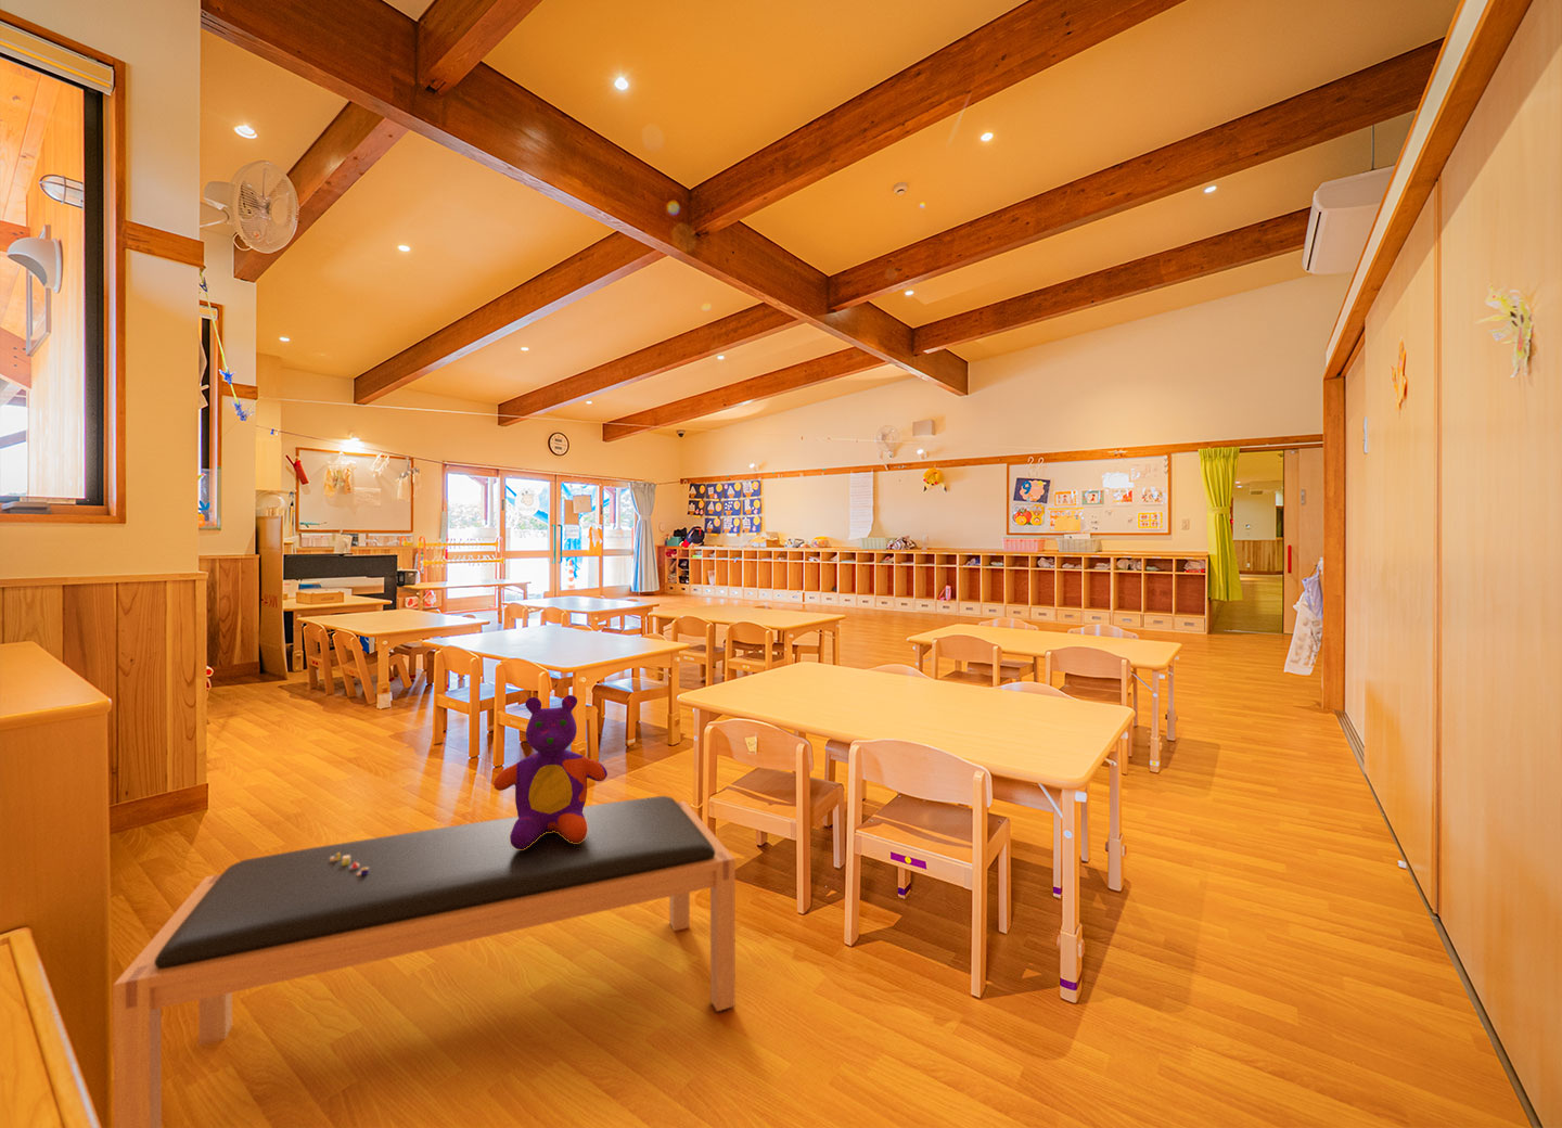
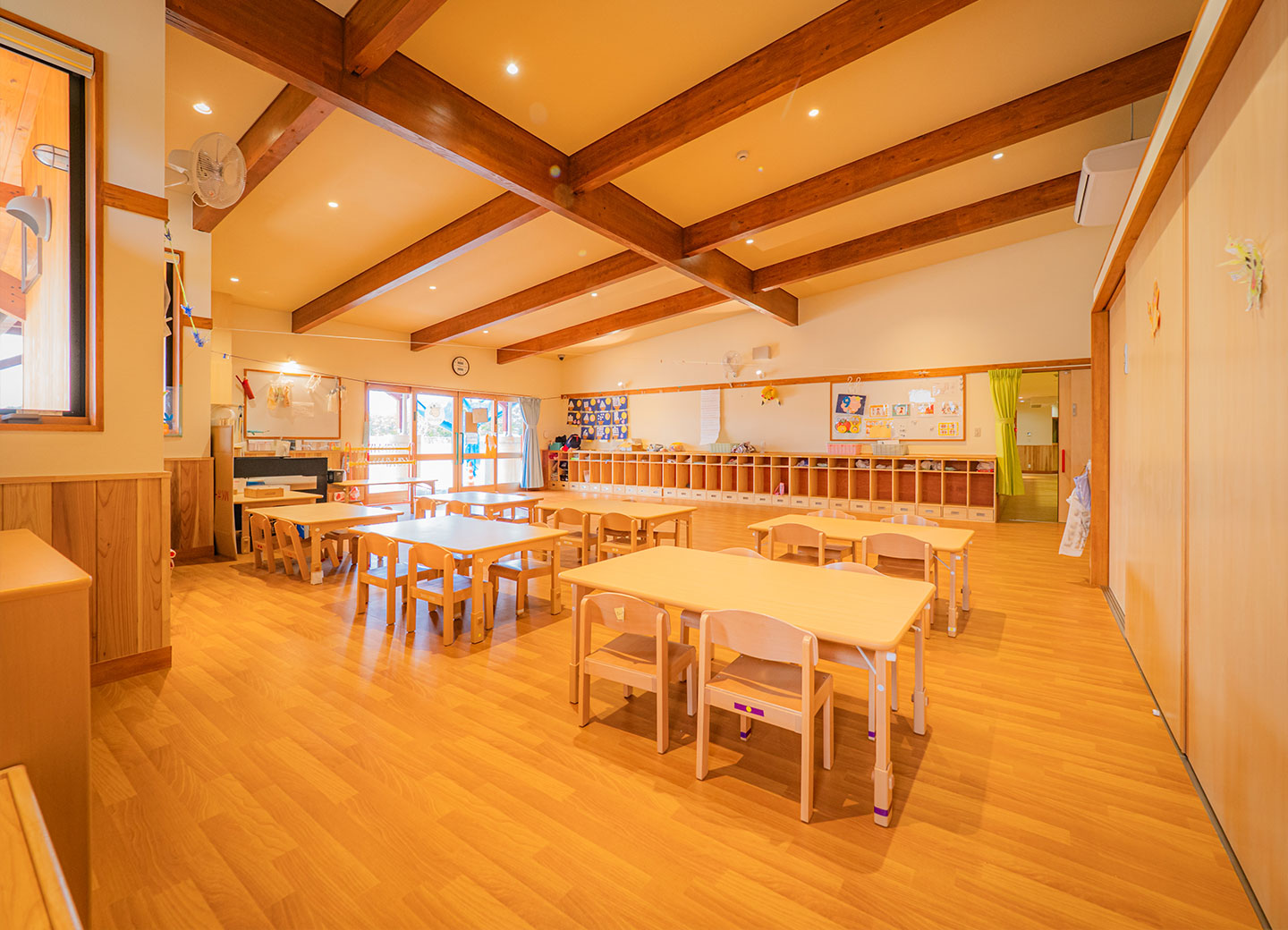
- stuffed bear (549, 765)
- toy block set (348, 862)
- bench (478, 933)
